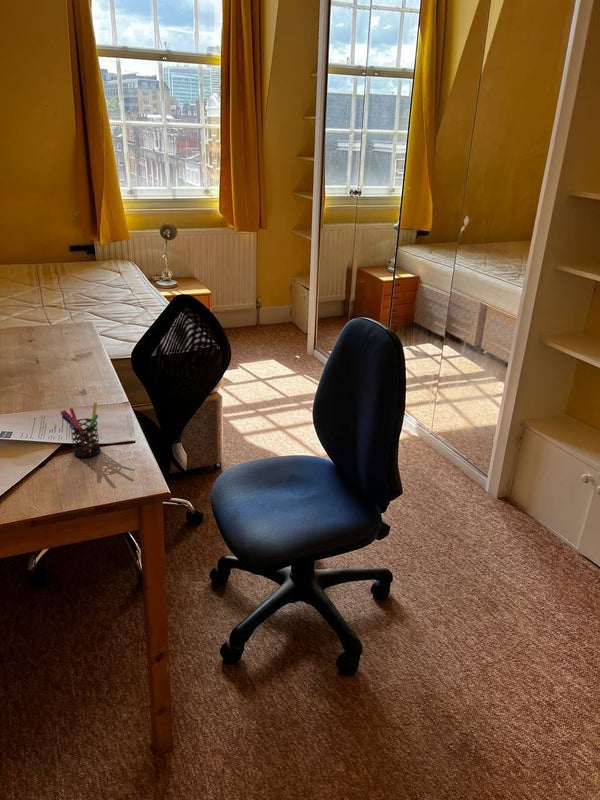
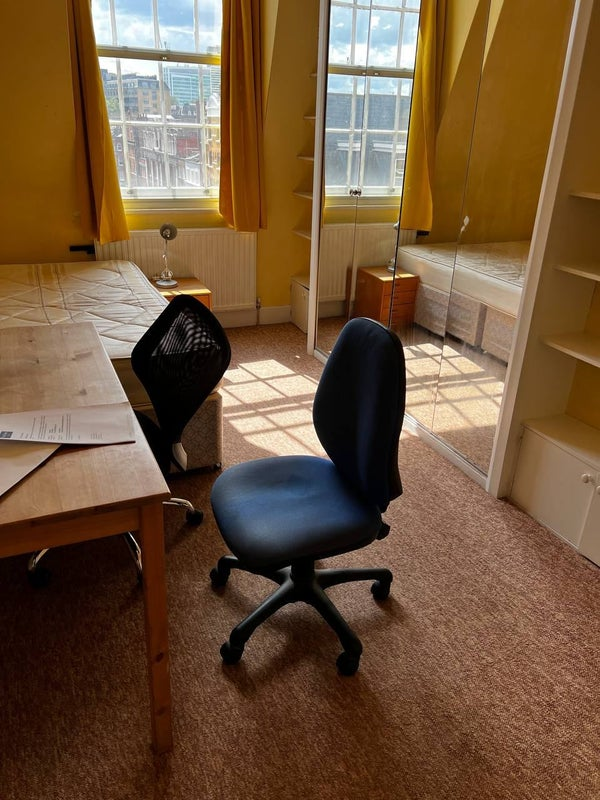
- pen holder (85, 428)
